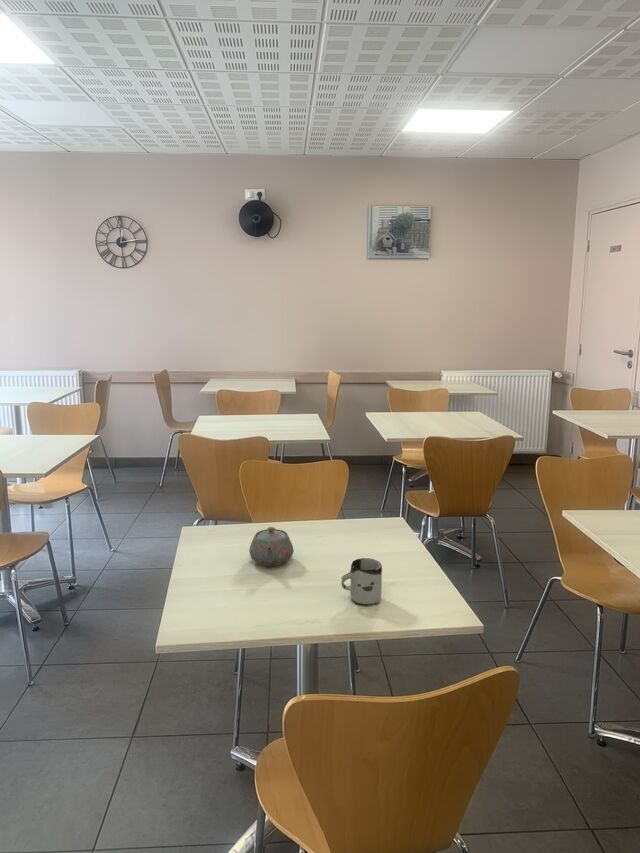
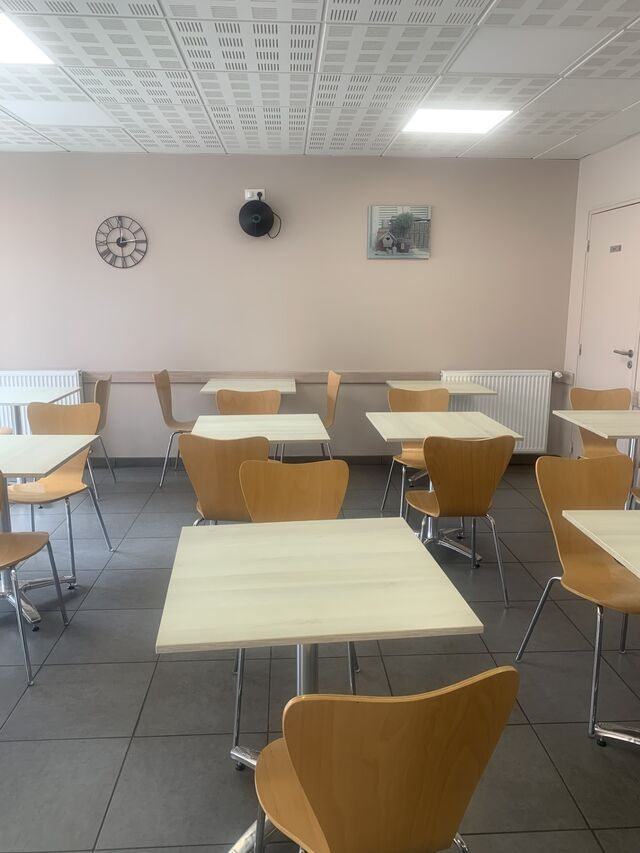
- cup (360, 582)
- teapot (271, 545)
